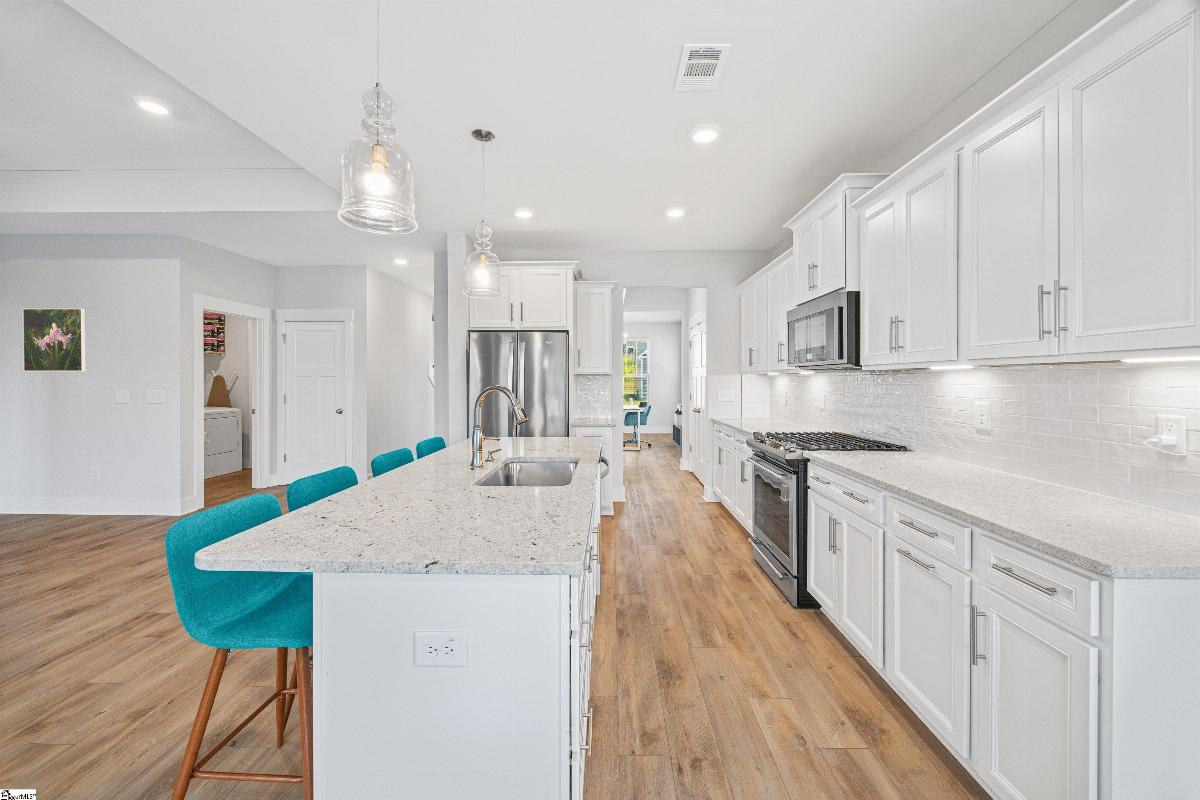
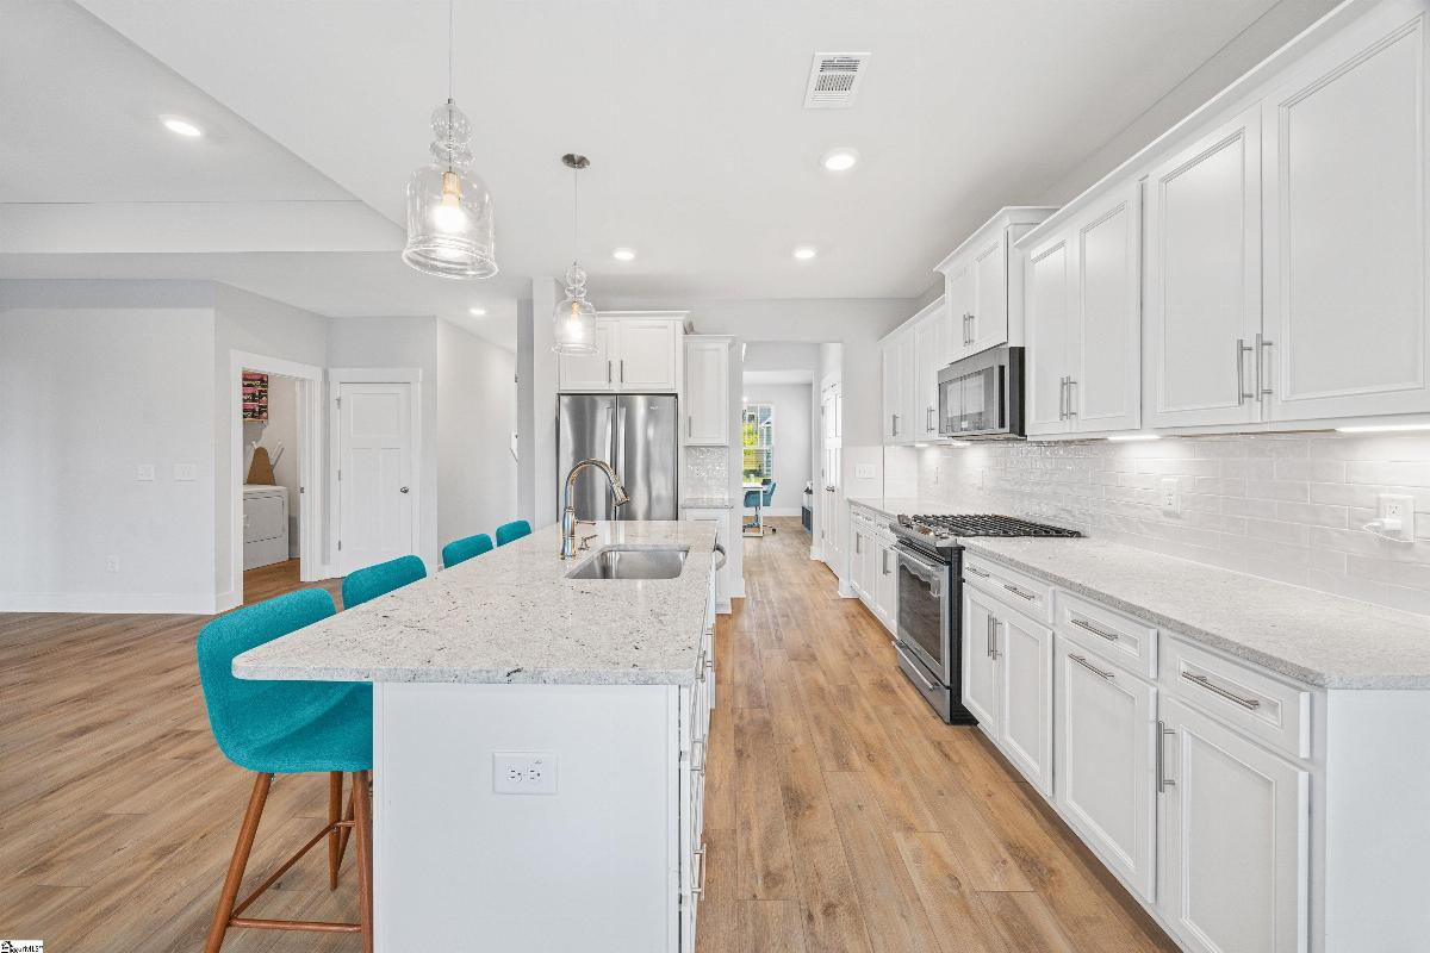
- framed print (54, 340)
